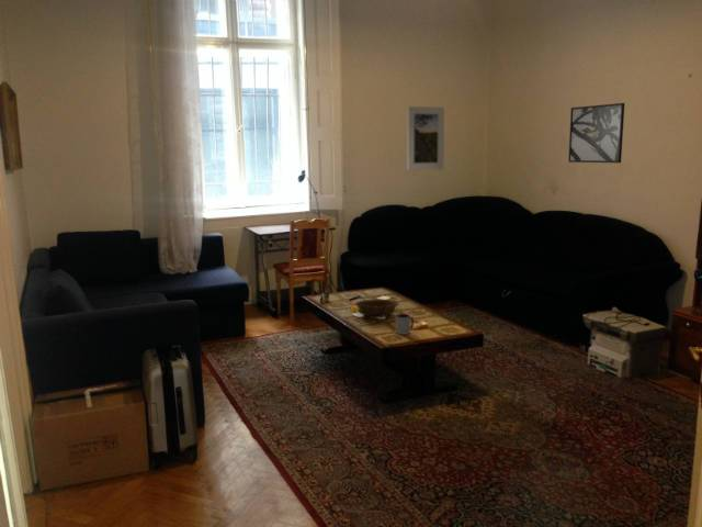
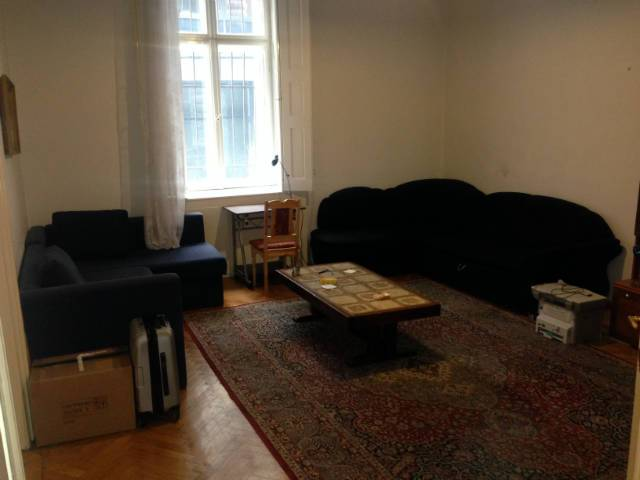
- decorative bowl (376, 309)
- mug (405, 323)
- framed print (595, 134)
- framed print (426, 138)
